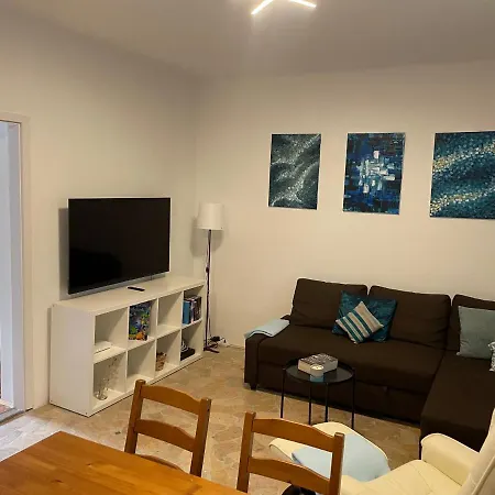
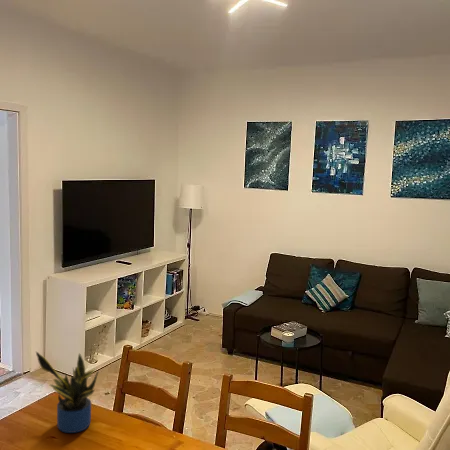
+ potted plant (68, 388)
